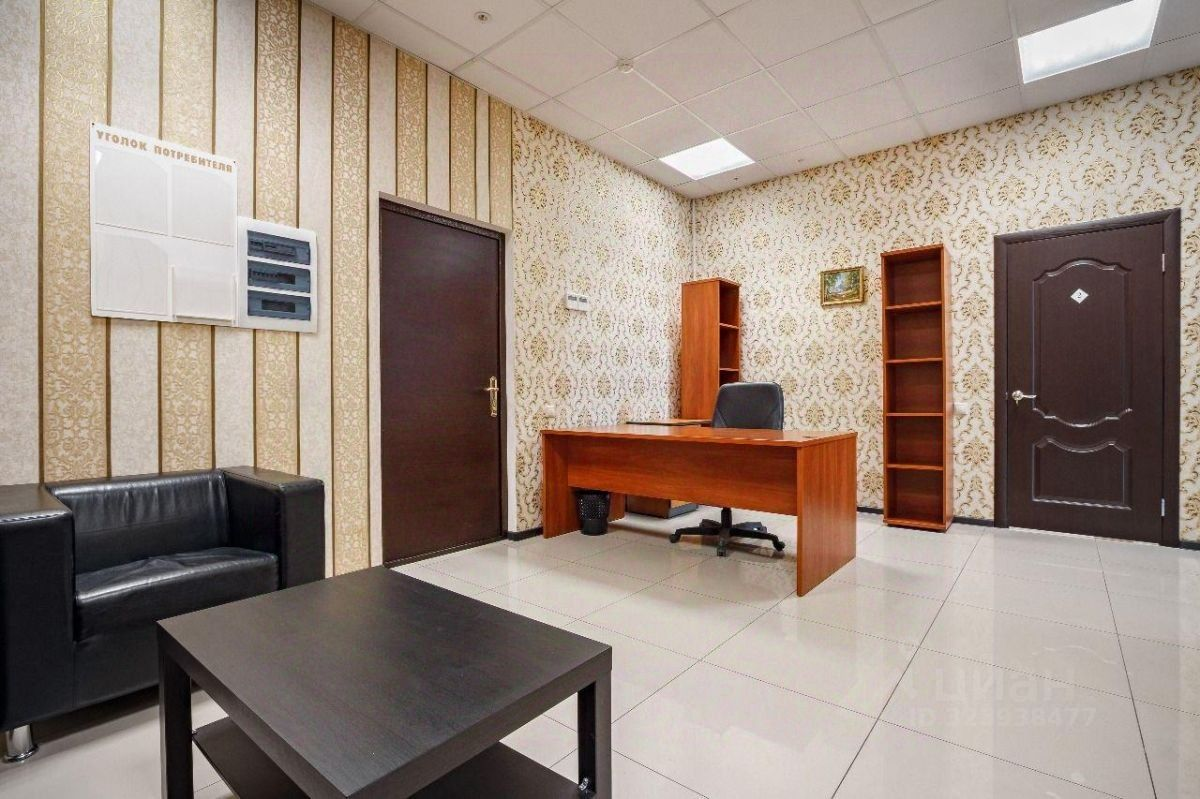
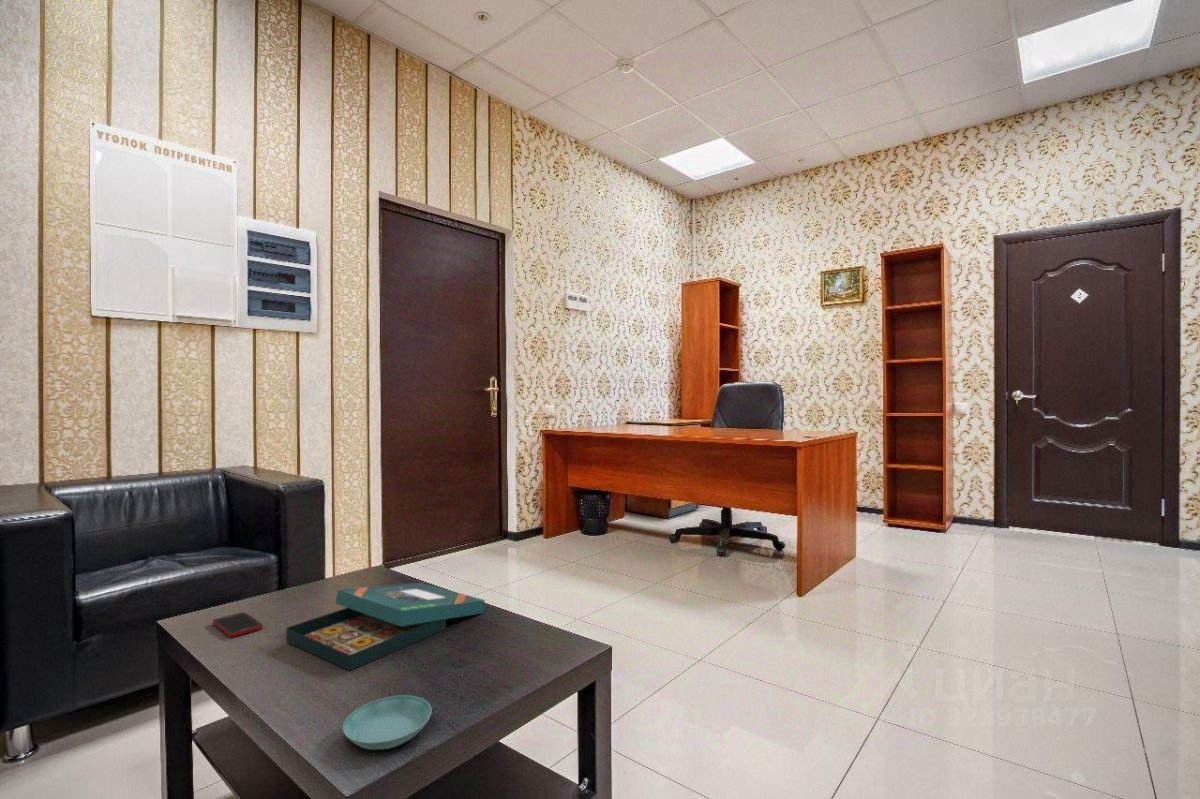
+ saucer (388, 724)
+ cell phone (237, 624)
+ board game (391, 609)
